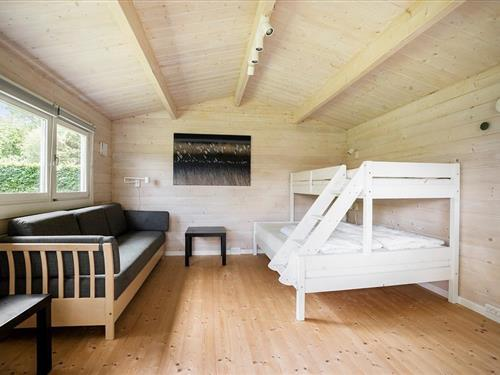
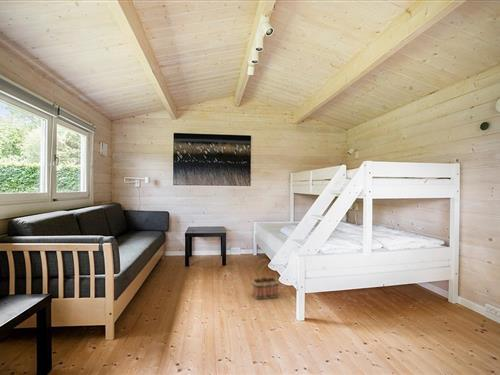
+ basket (265, 278)
